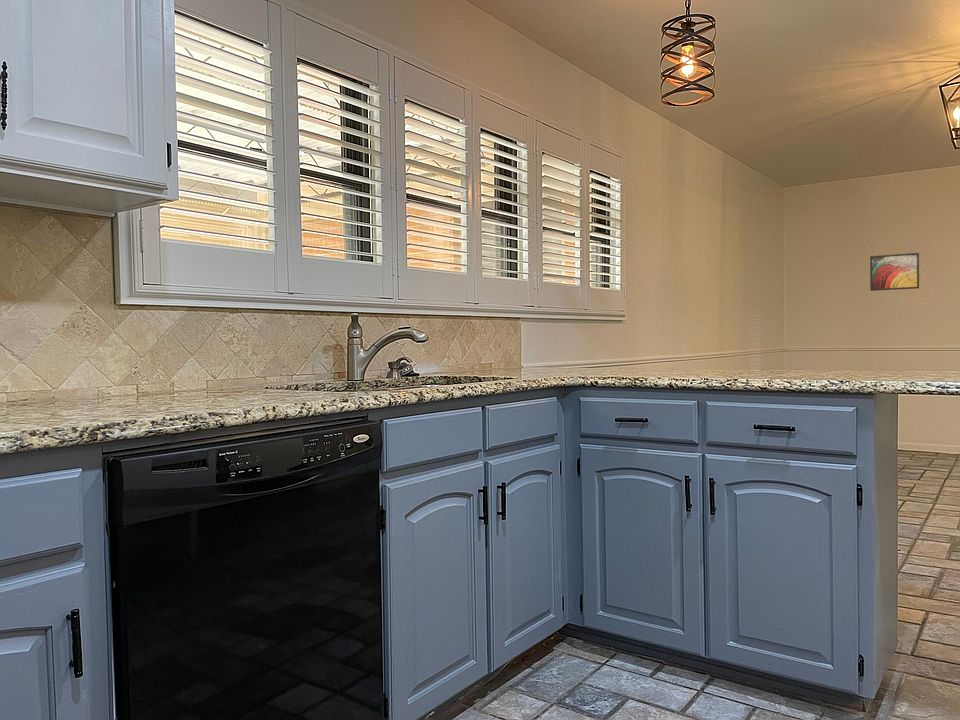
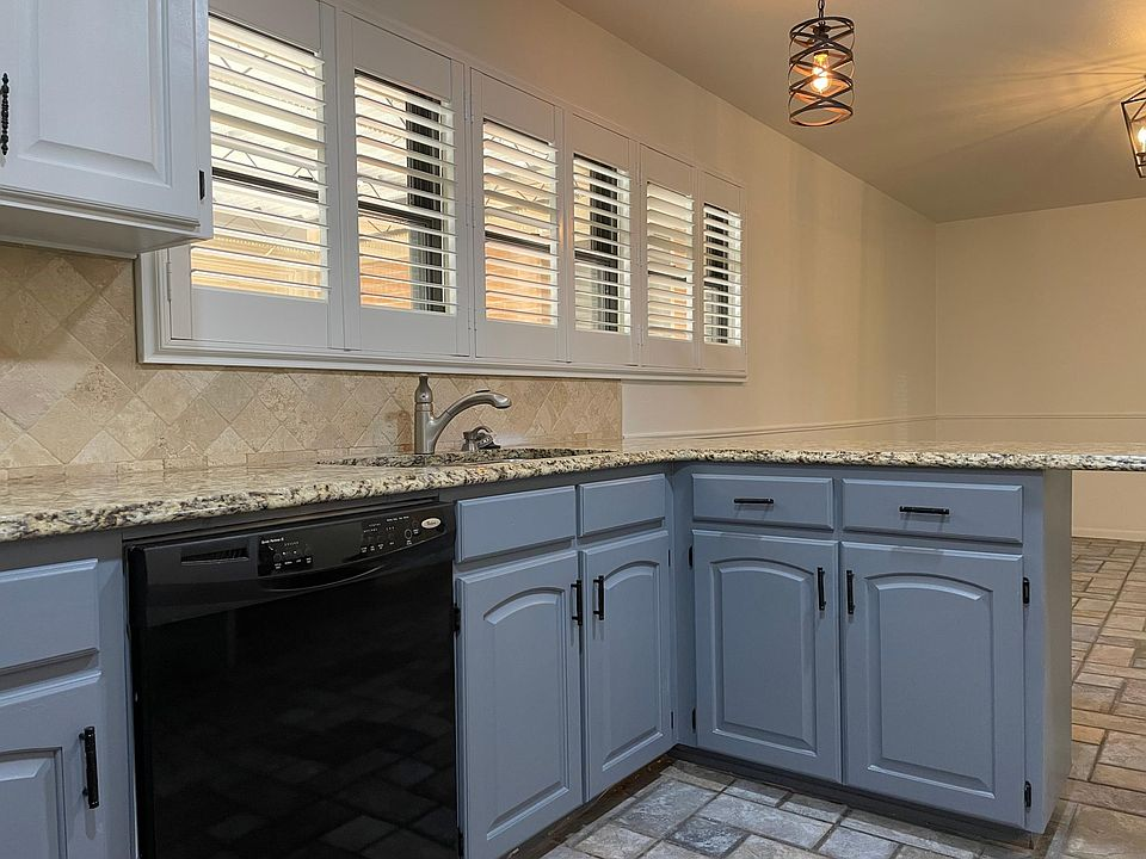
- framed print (894, 272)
